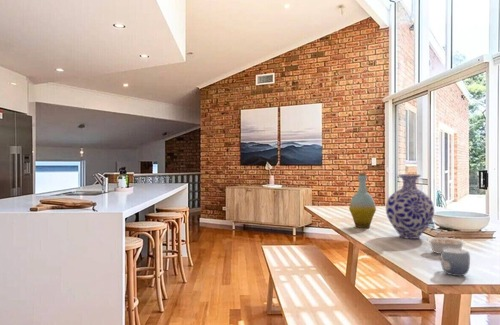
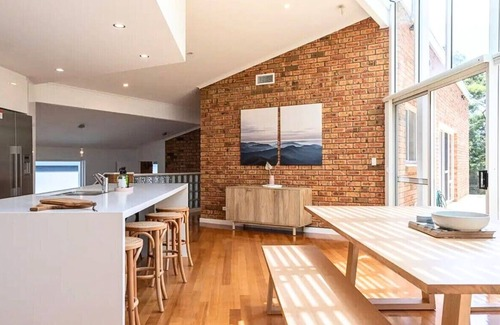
- legume (447, 245)
- vase (409, 205)
- mug (452, 260)
- bottle (362, 199)
